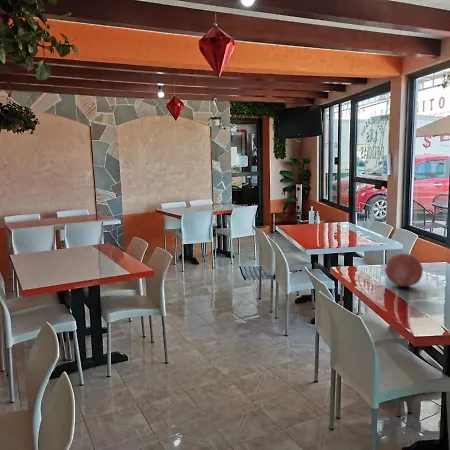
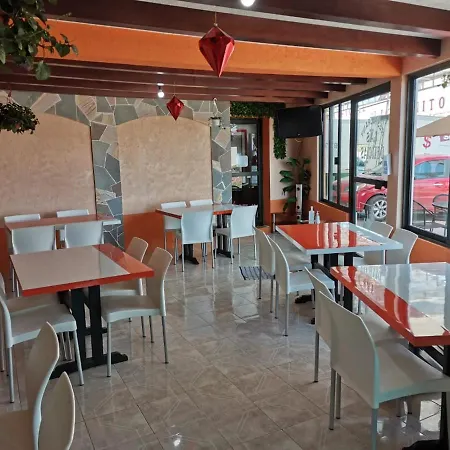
- decorative ball (403, 269)
